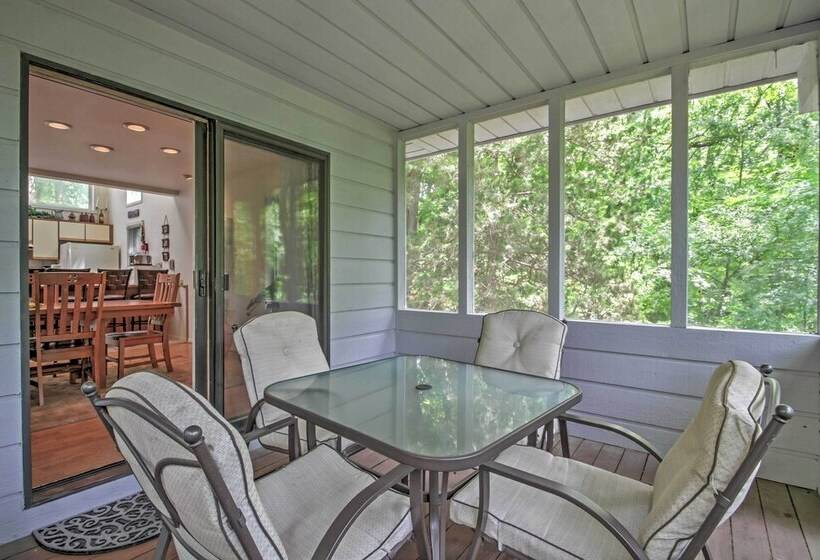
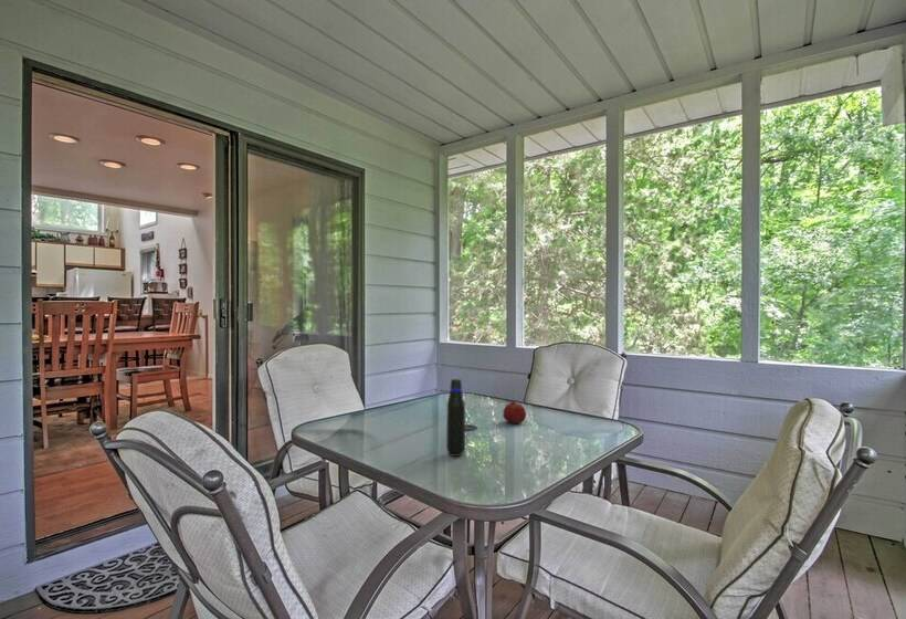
+ water bottle (455, 417)
+ fruit (514, 411)
